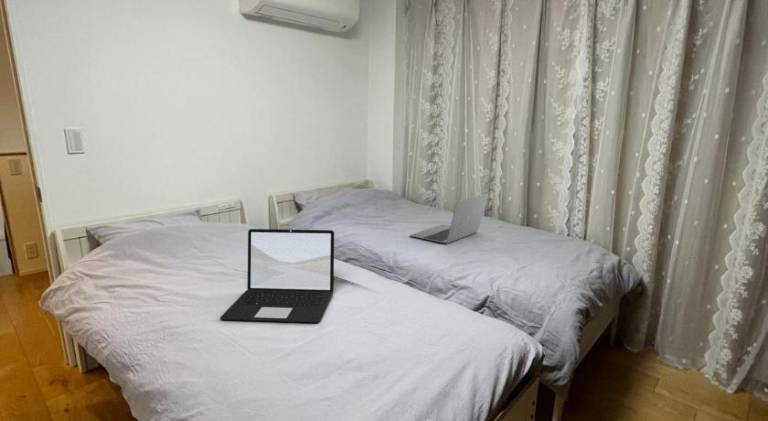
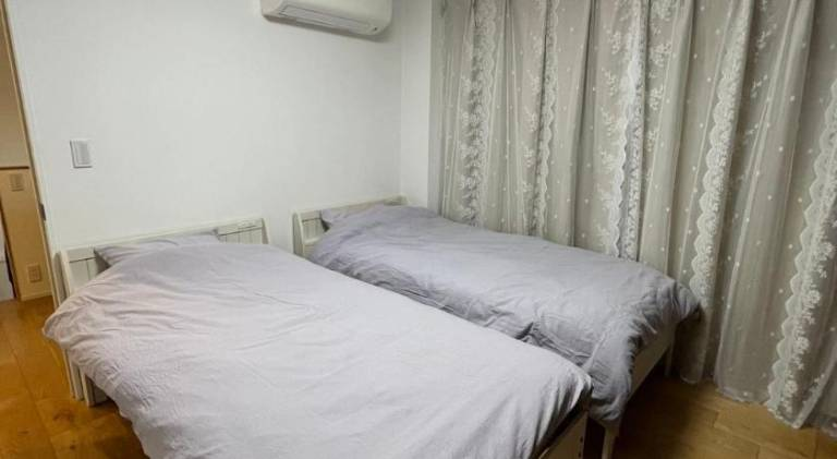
- laptop (453, 215)
- laptop (280, 272)
